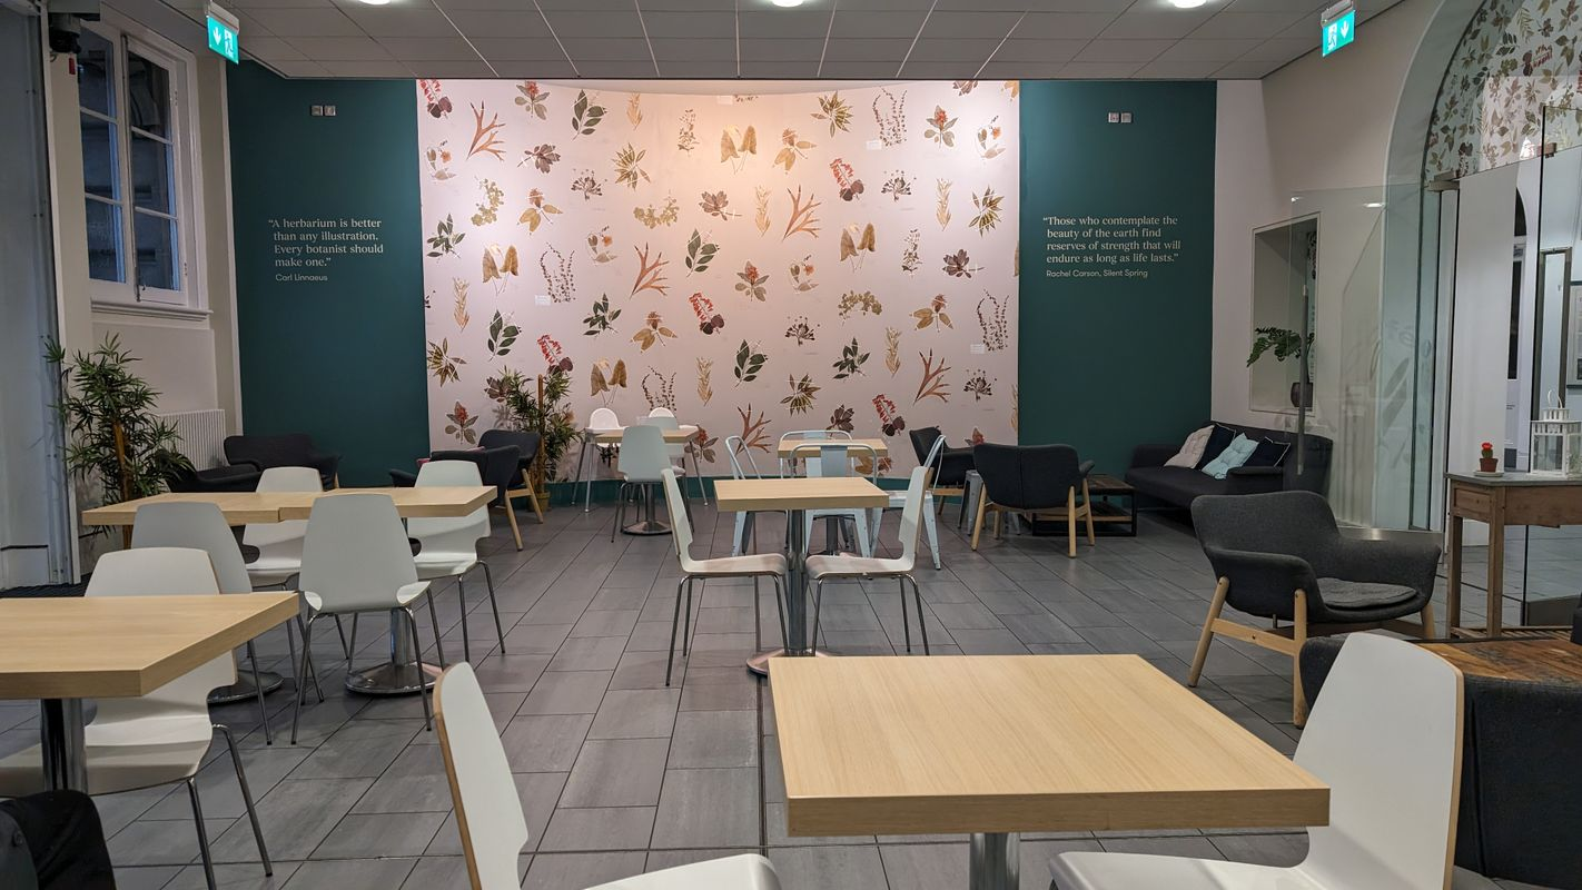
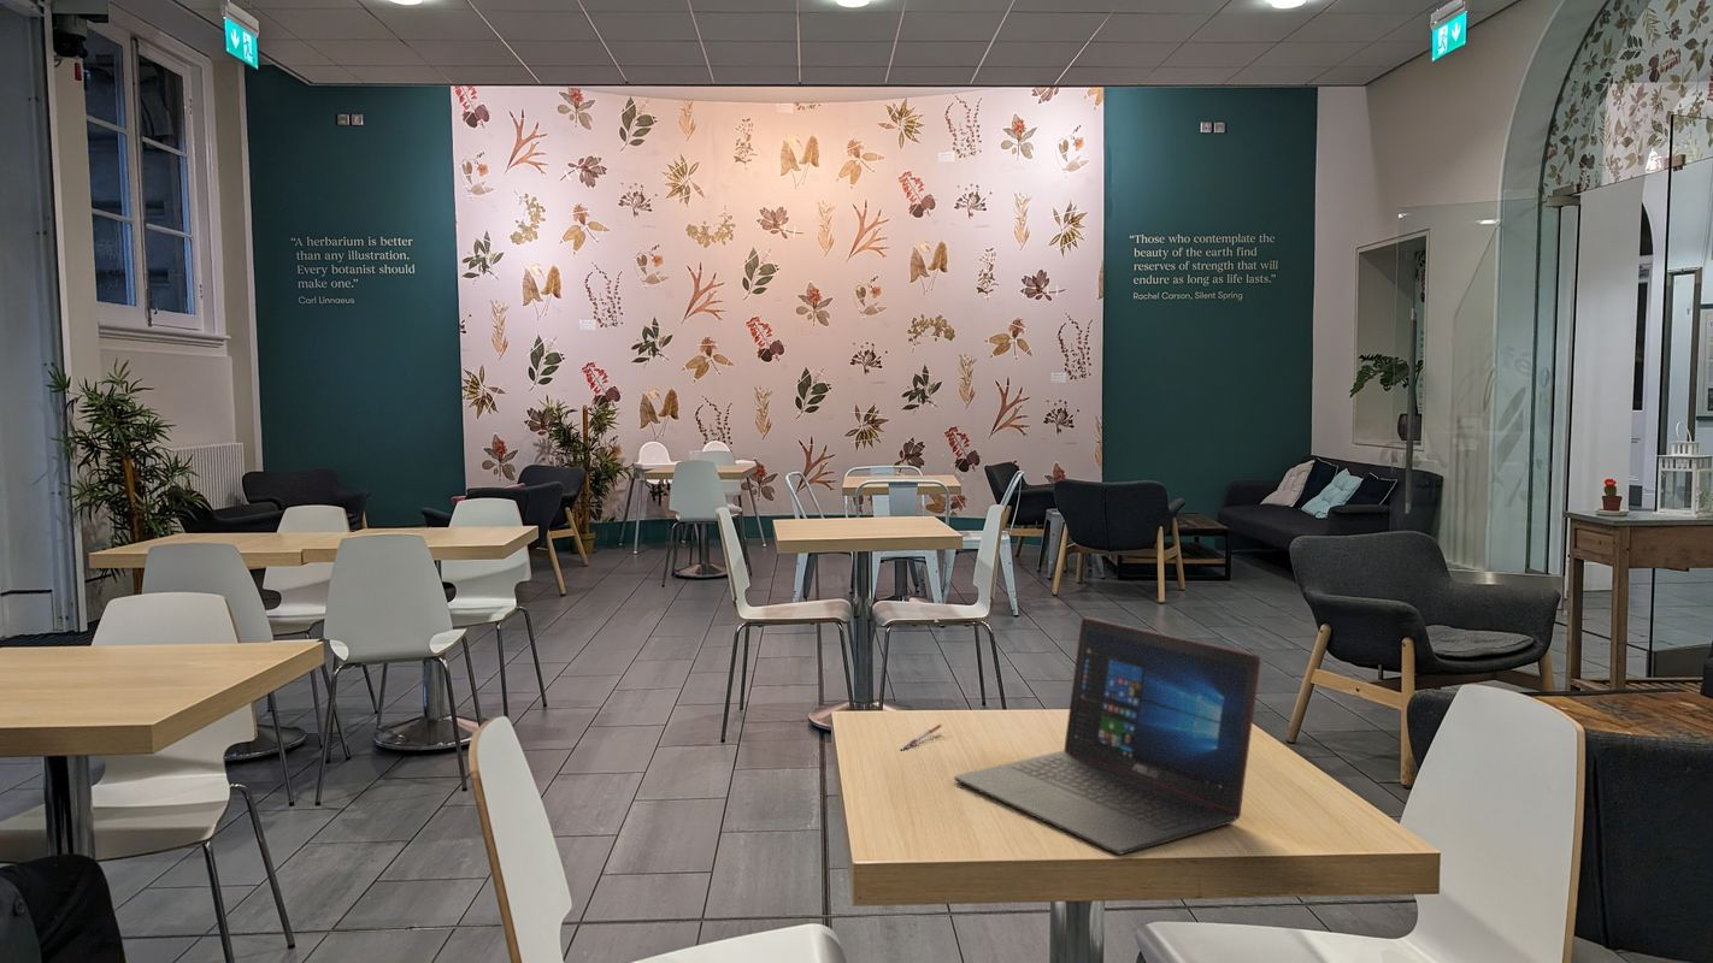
+ laptop (1097, 722)
+ pen (920, 737)
